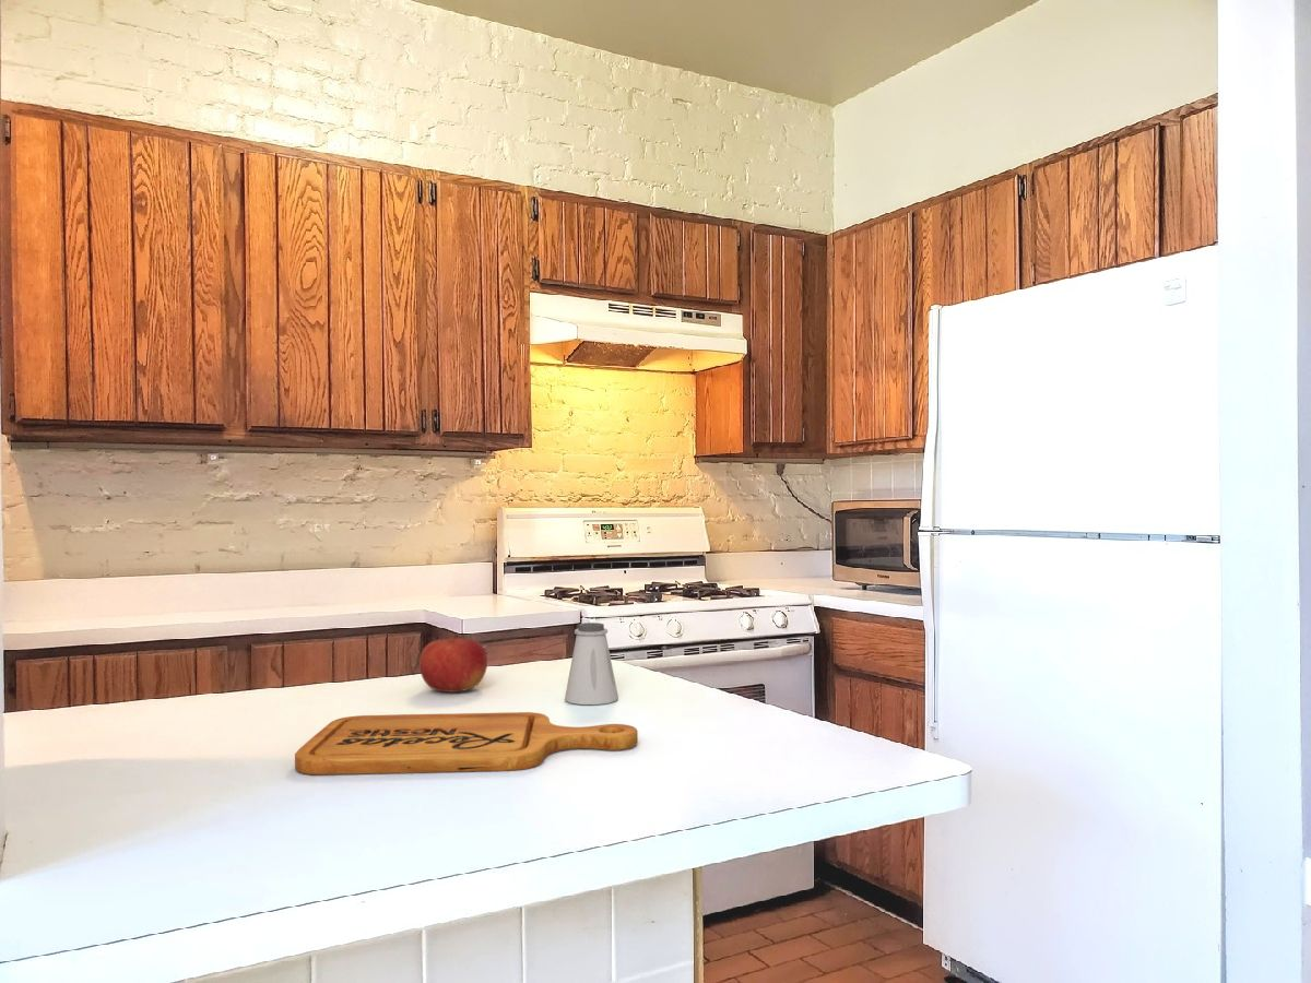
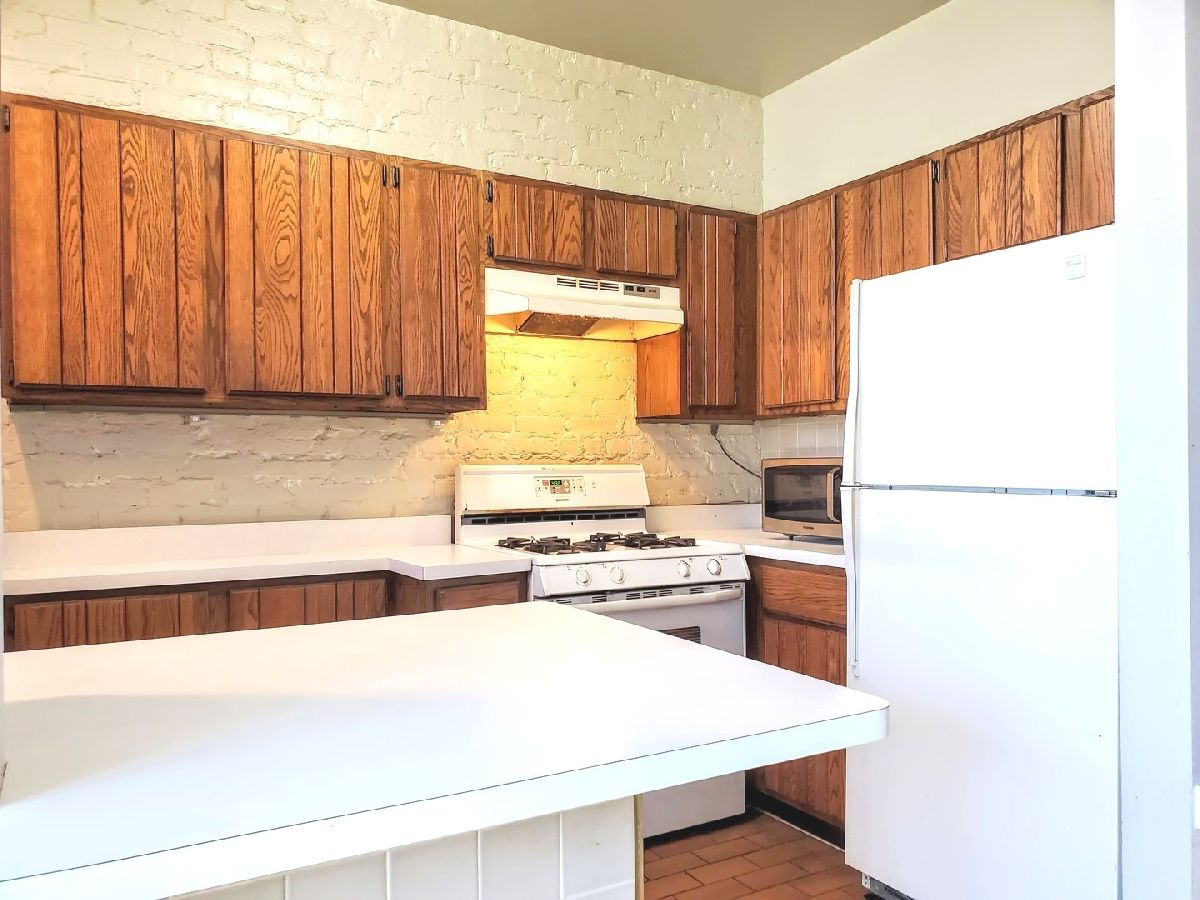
- cutting board (476, 739)
- fruit (453, 661)
- saltshaker (591, 661)
